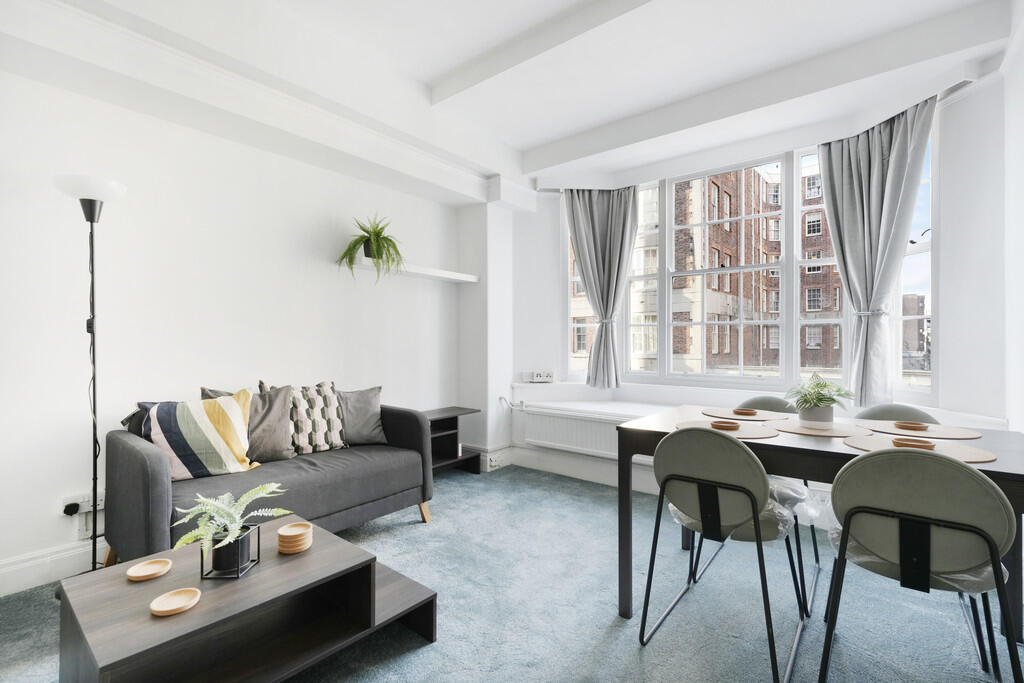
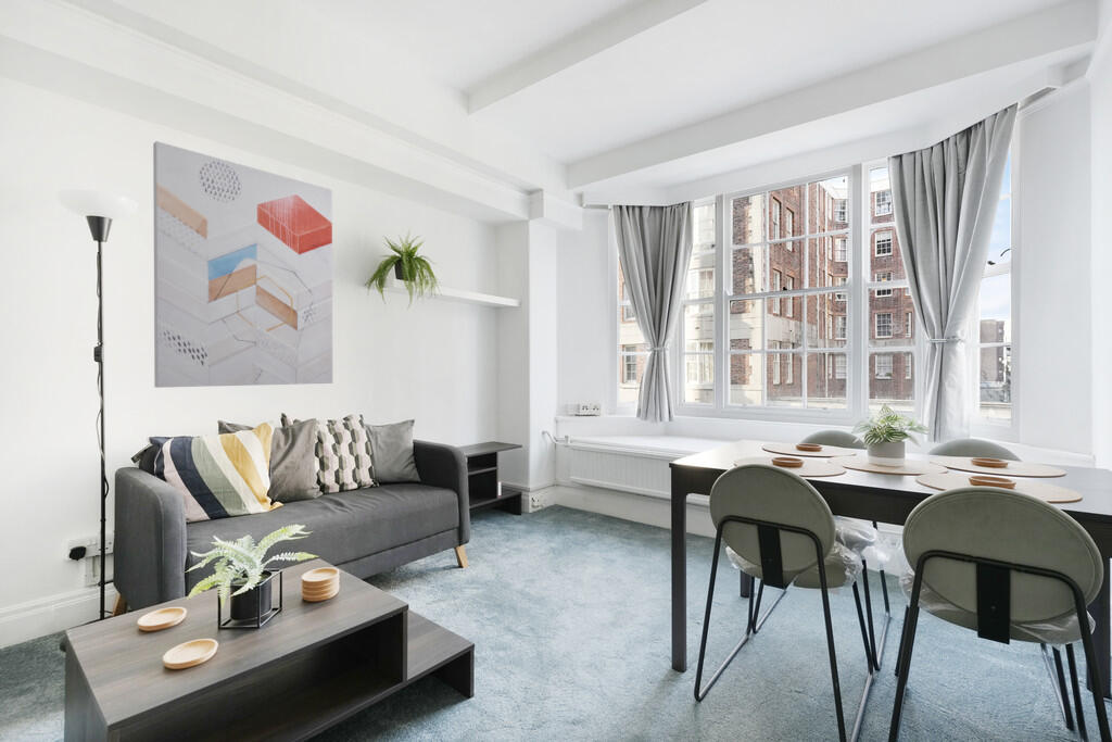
+ wall art (253, 277)
